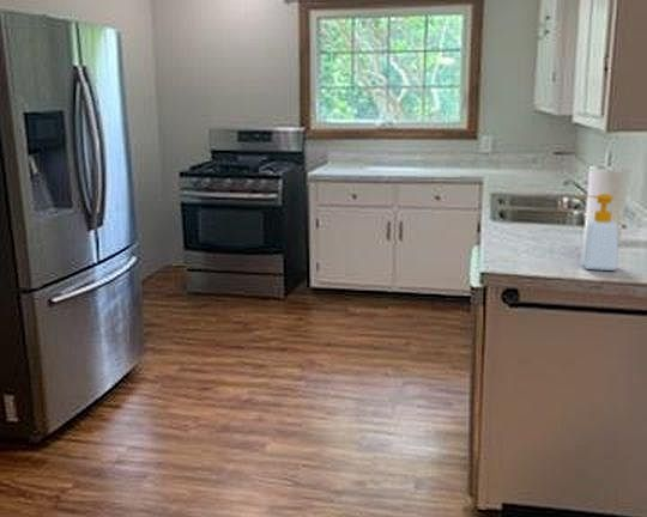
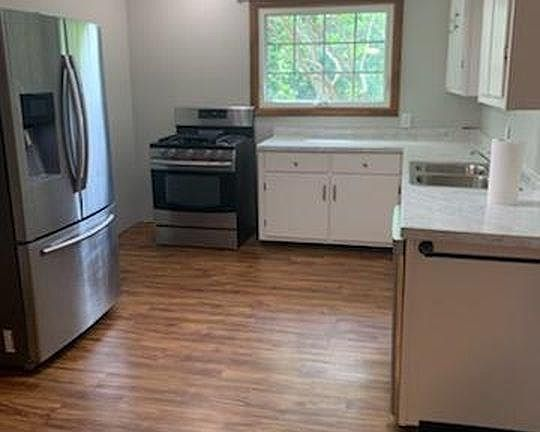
- soap bottle (593, 230)
